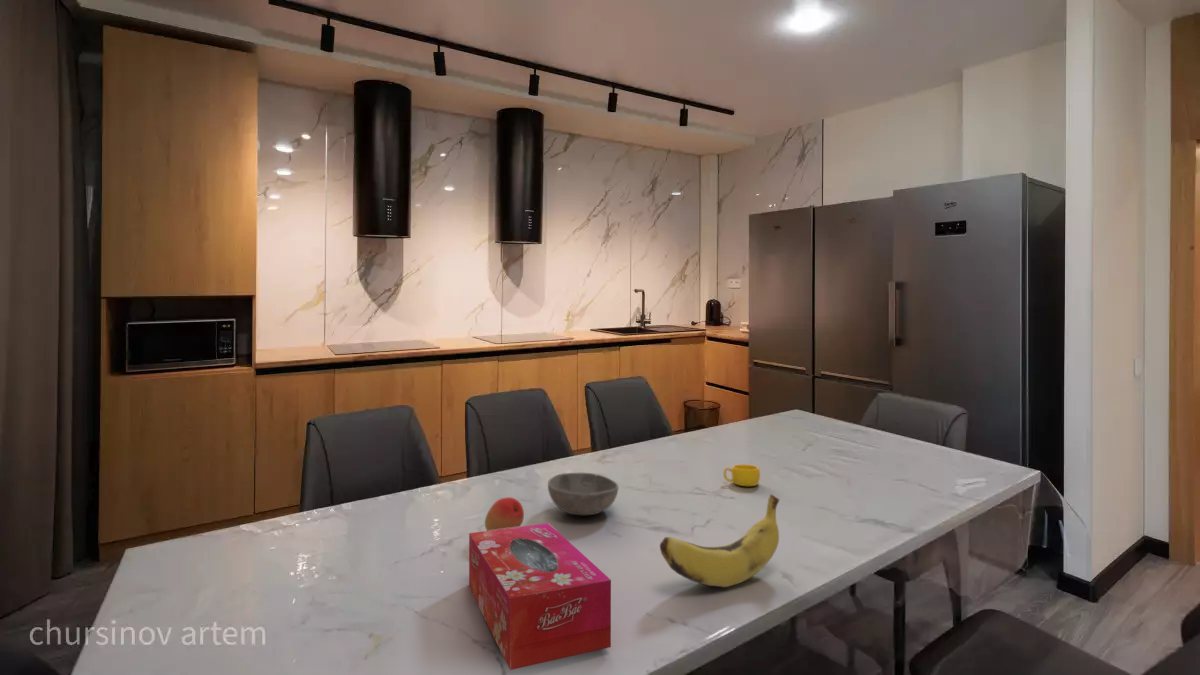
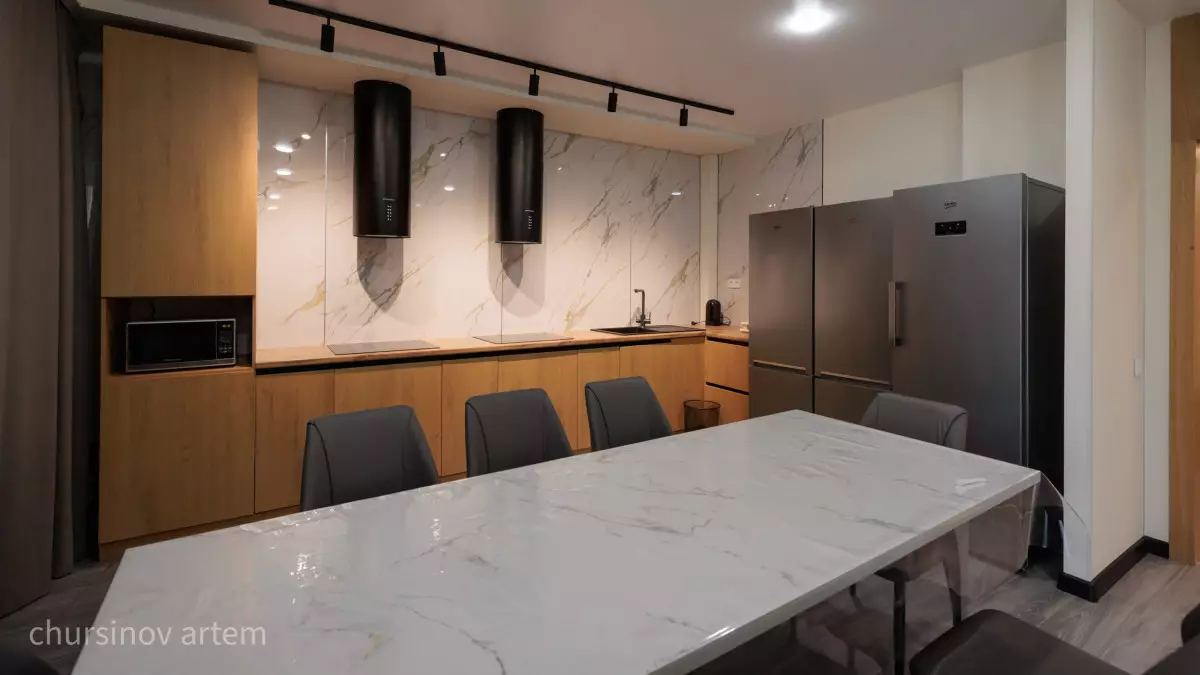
- tissue box (532, 584)
- fruit (504, 516)
- banana (722, 546)
- bowl (583, 496)
- cup (741, 475)
